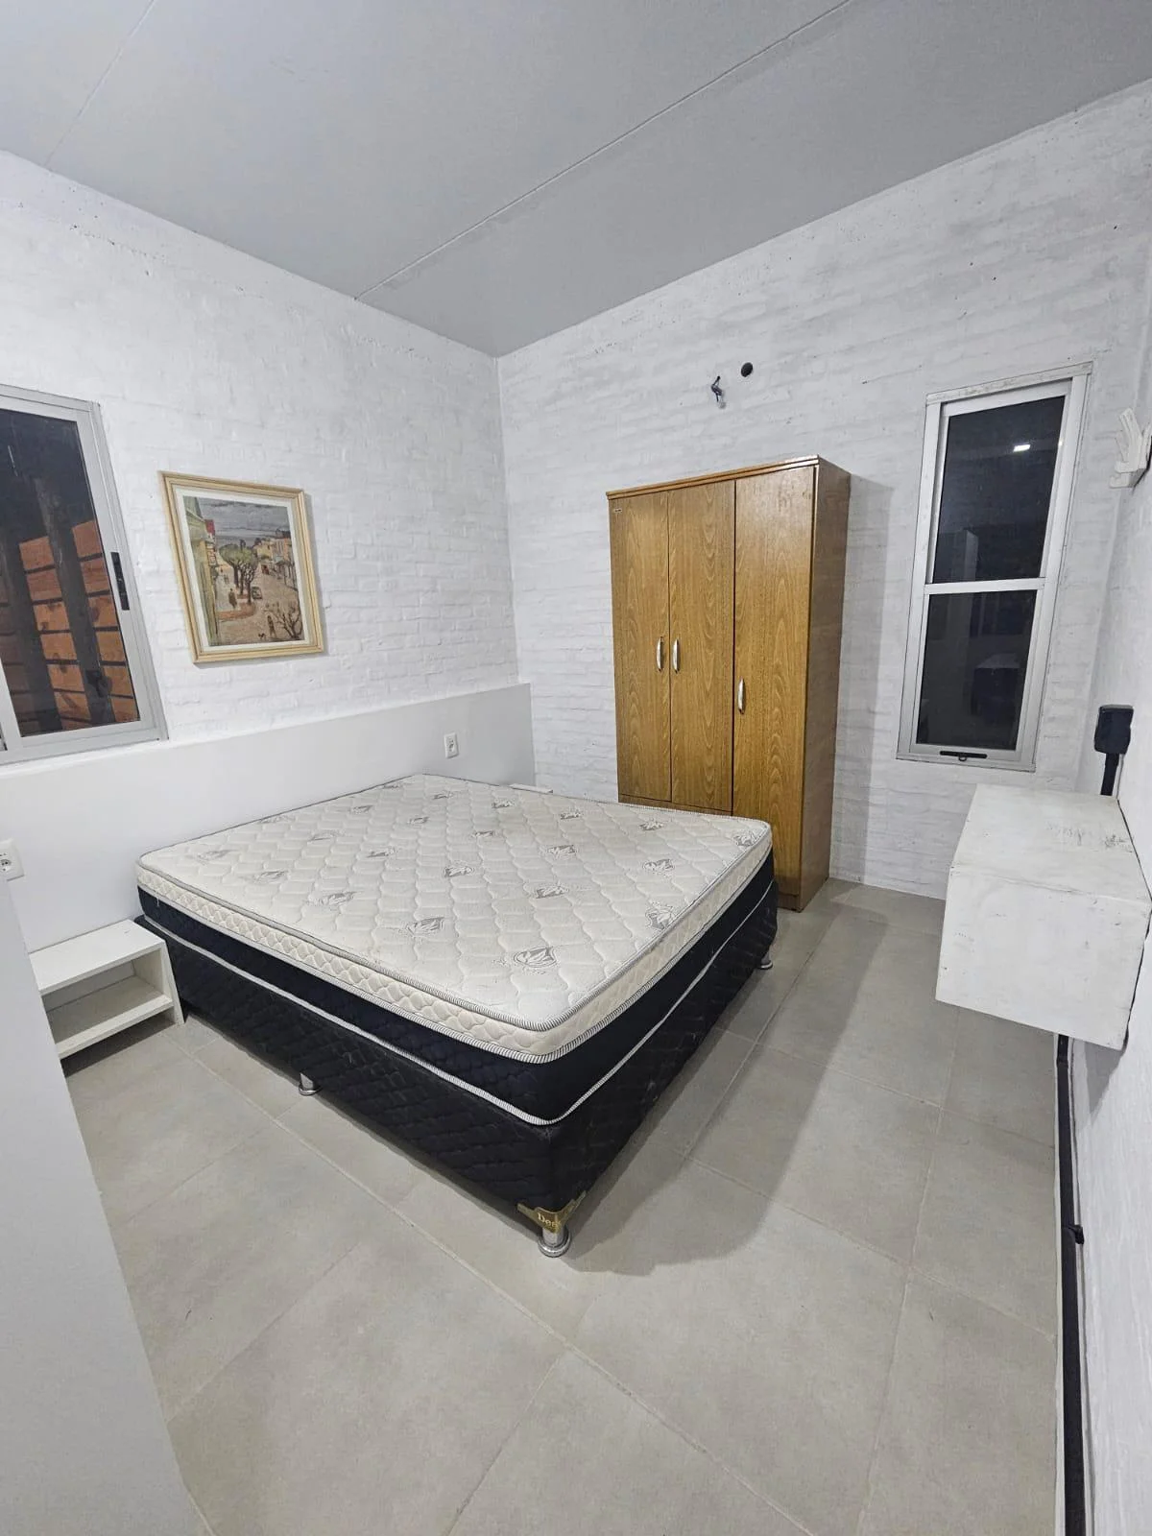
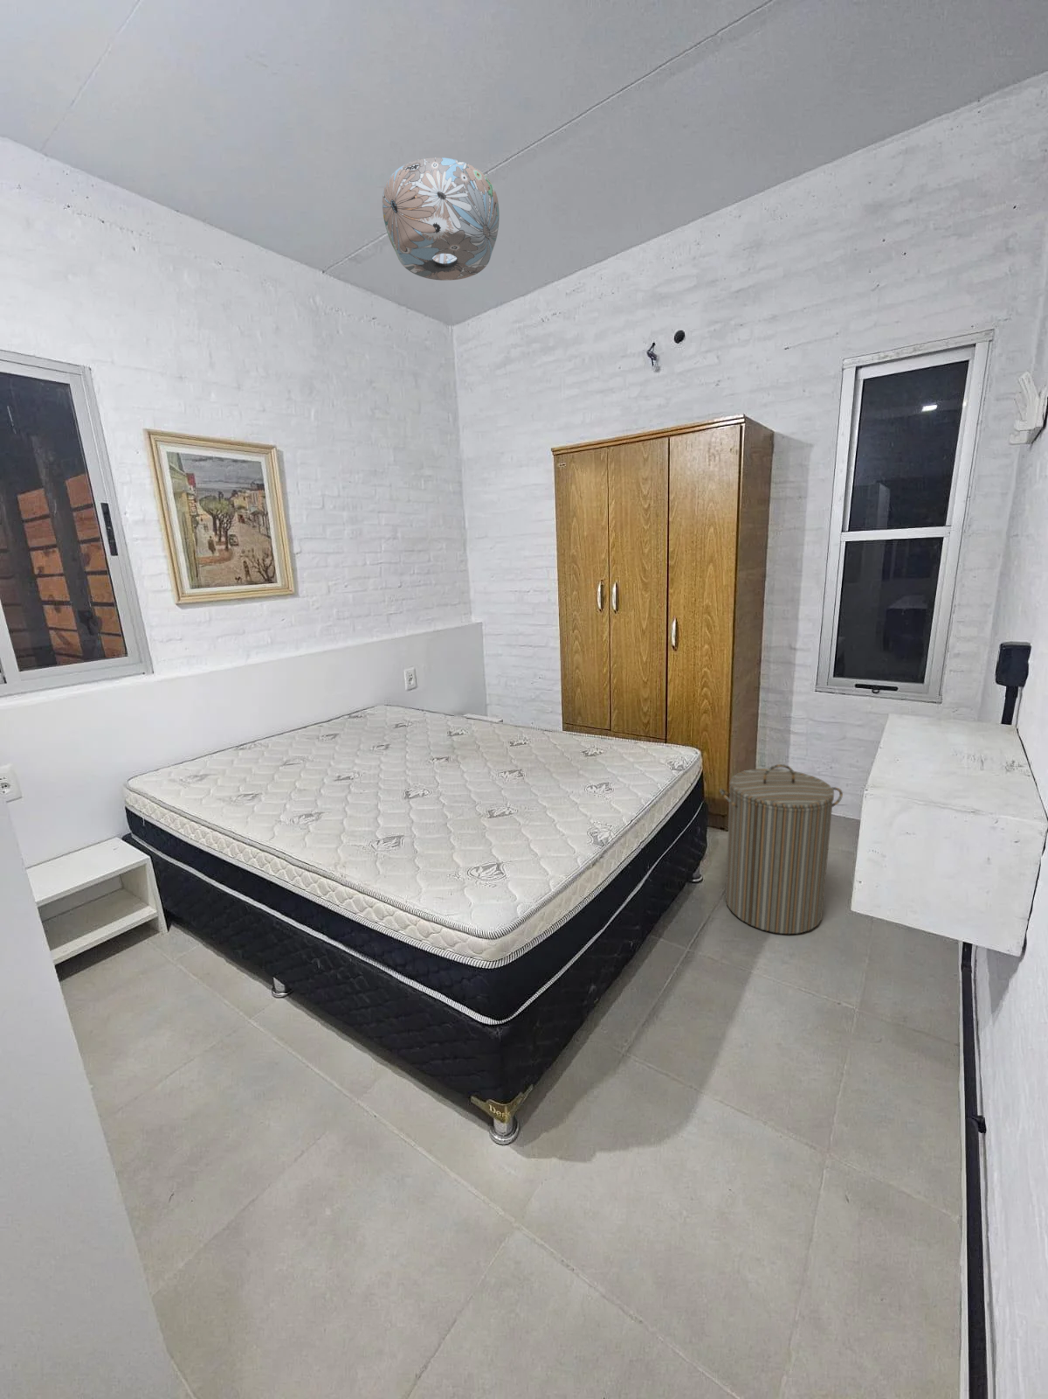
+ laundry hamper (776, 837)
+ ceiling light (441, 227)
